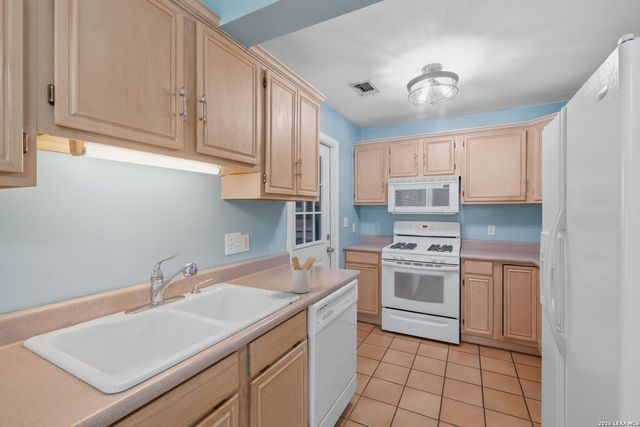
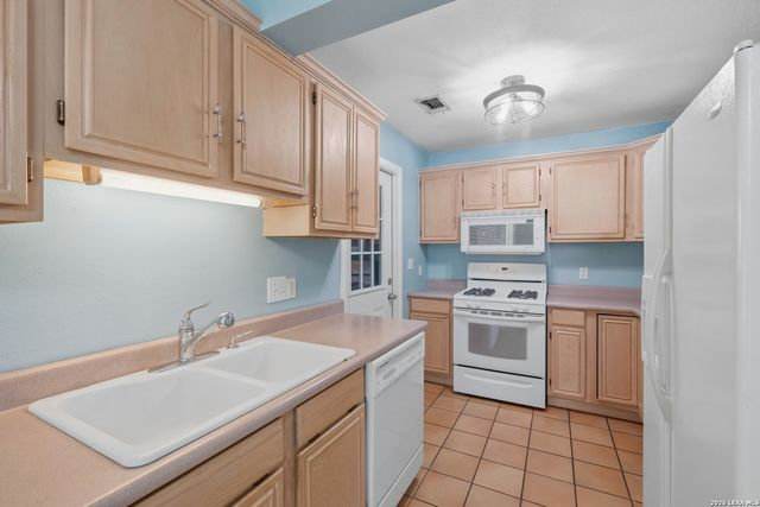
- utensil holder (304, 273)
